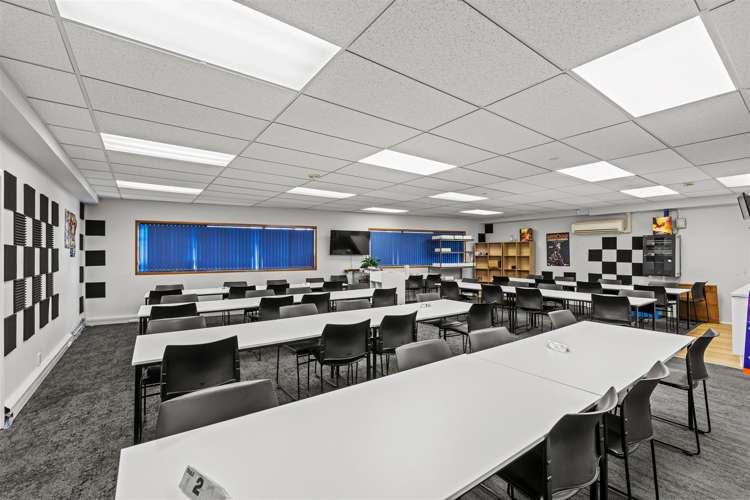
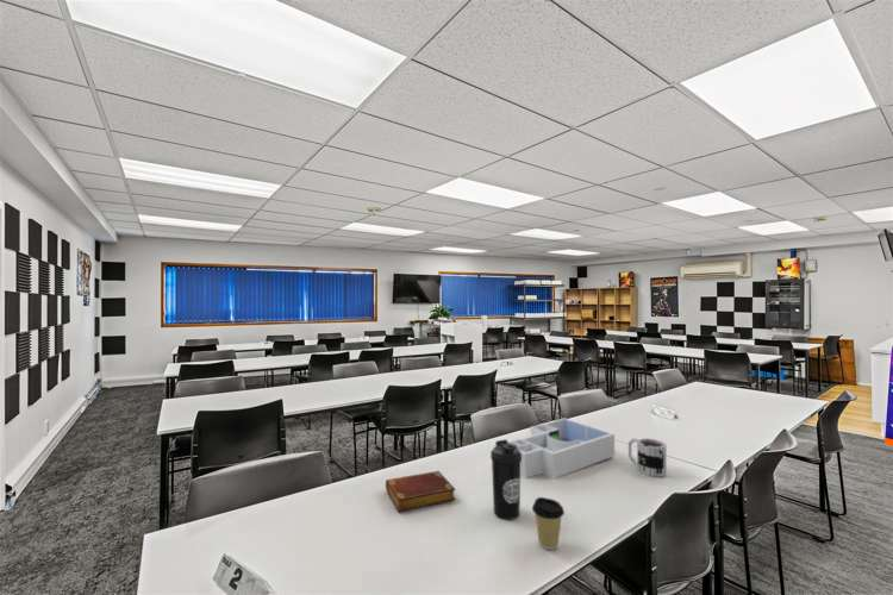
+ book (419, 488)
+ mug (645, 455)
+ water bottle (506, 477)
+ desk organizer (552, 446)
+ coffee cup (548, 524)
